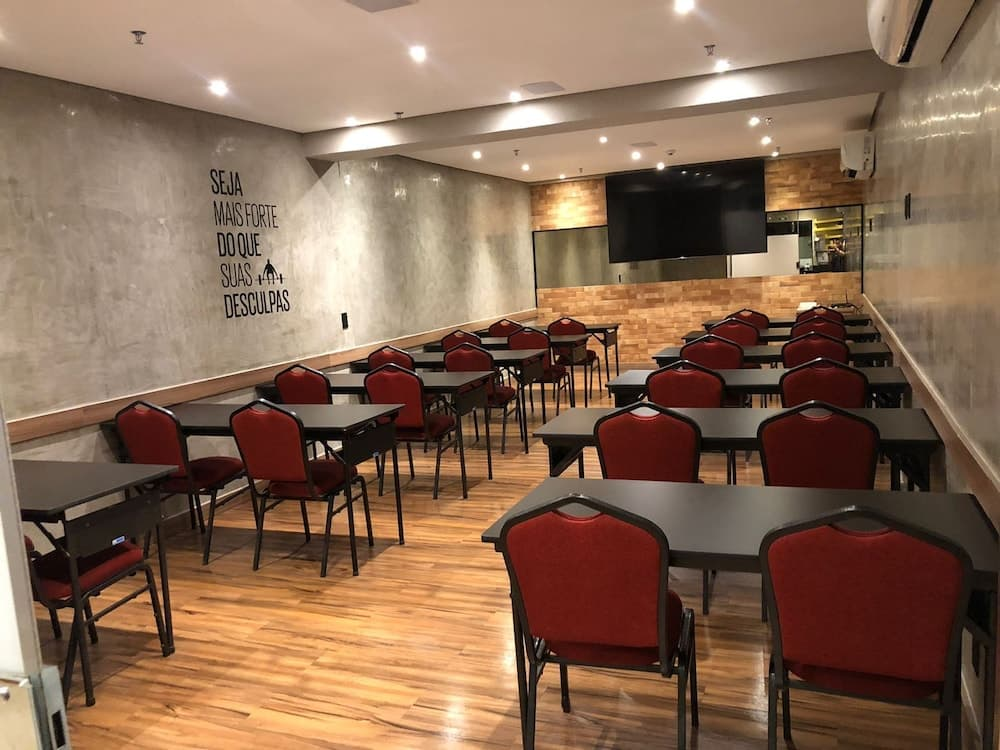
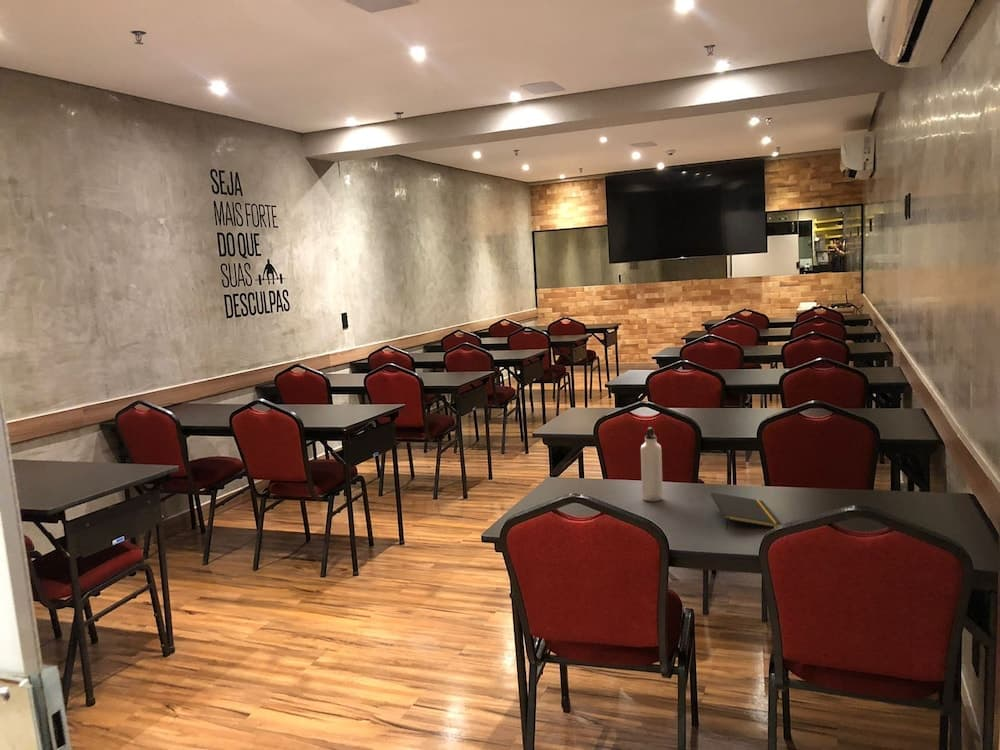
+ notepad (744, 509)
+ water bottle (651, 463)
